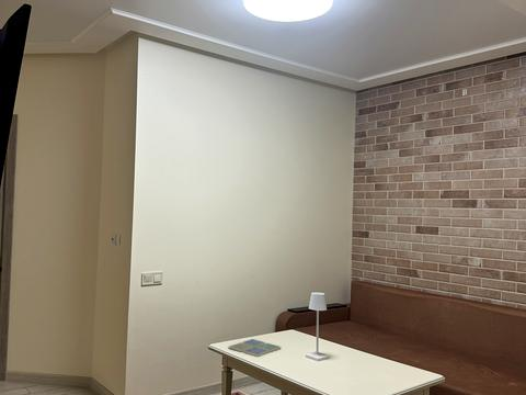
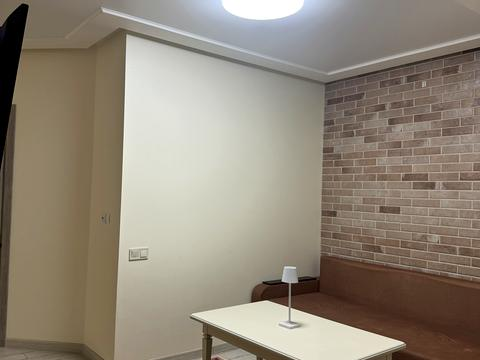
- drink coaster (254, 347)
